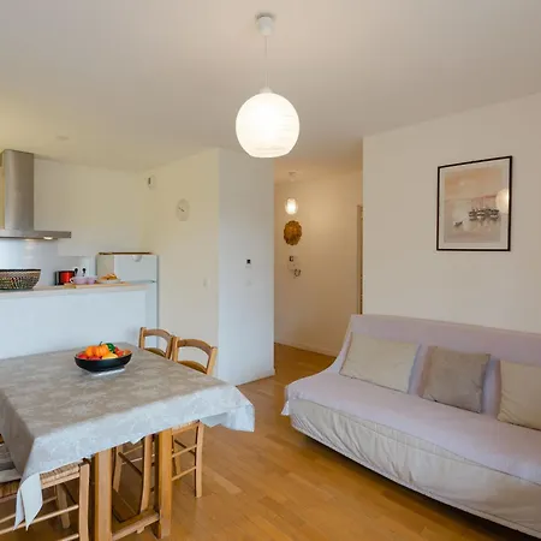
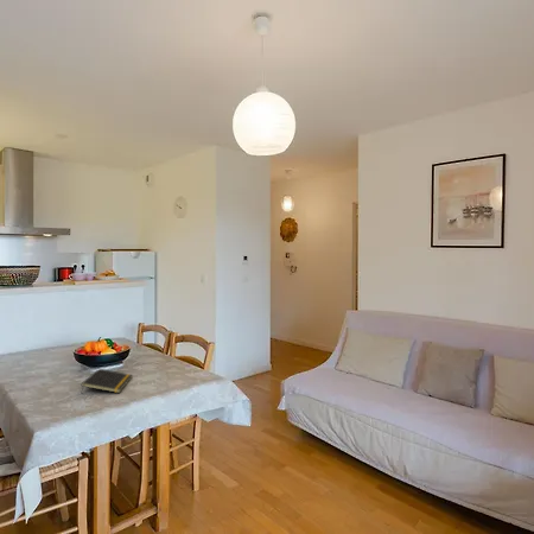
+ notepad (108, 380)
